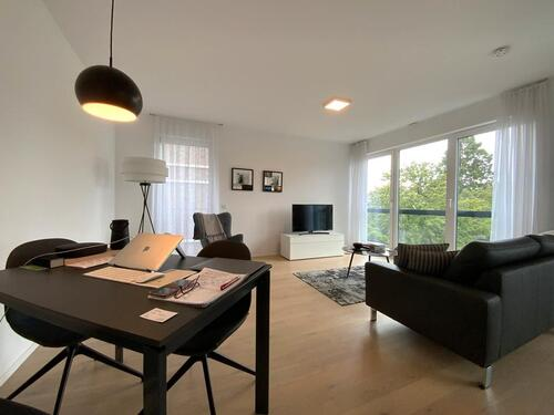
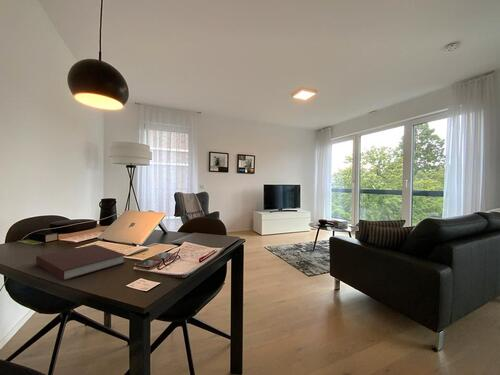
+ notebook (81, 259)
